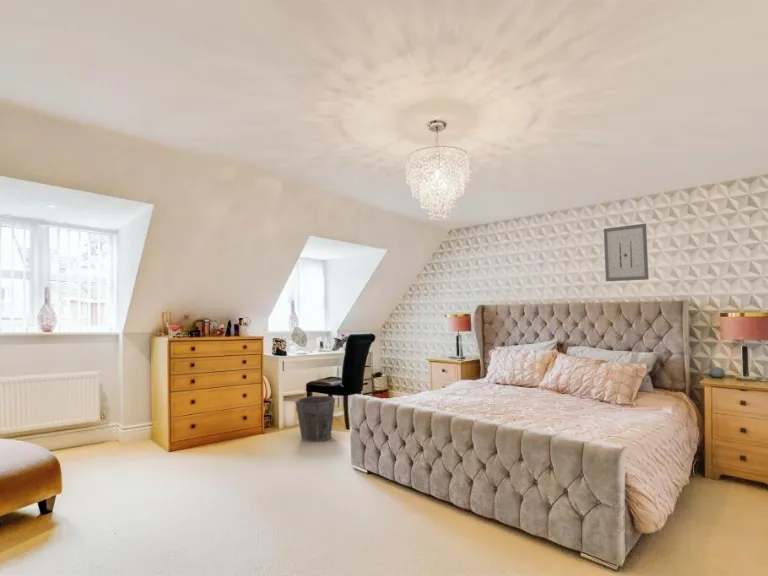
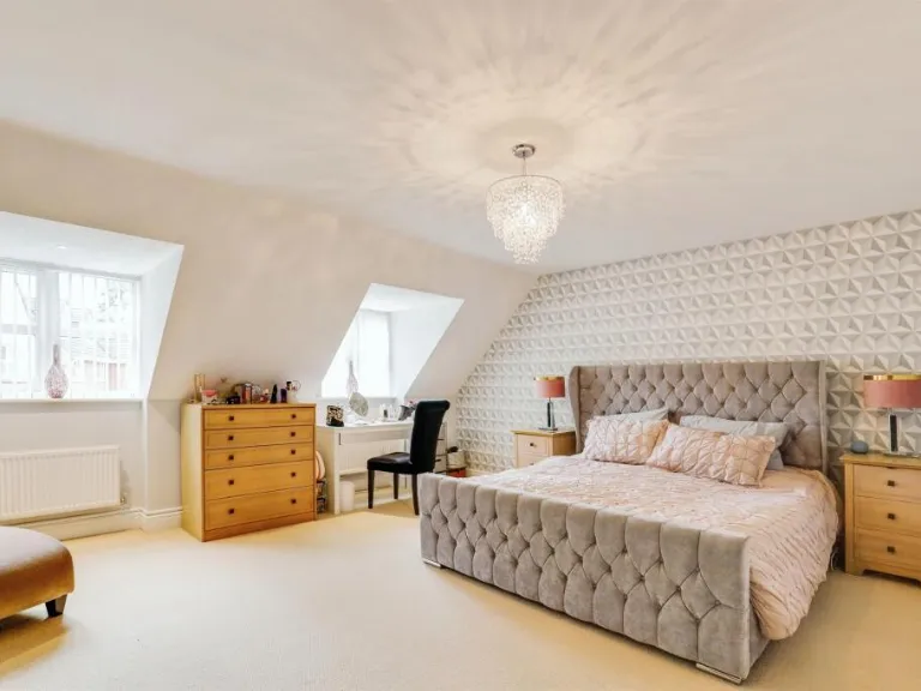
- waste bin (316, 418)
- wall art (625, 253)
